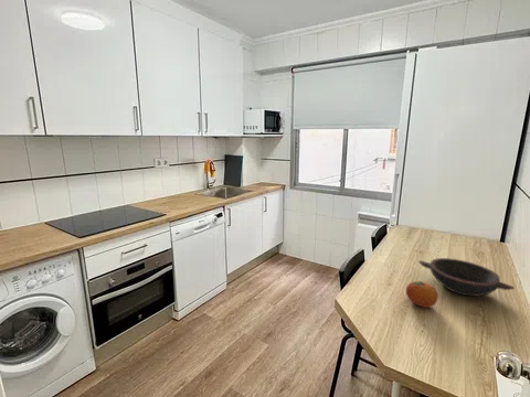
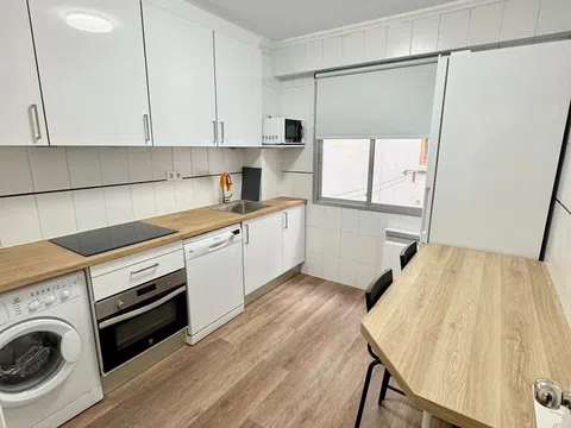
- bowl (462, 278)
- fruit (421, 293)
